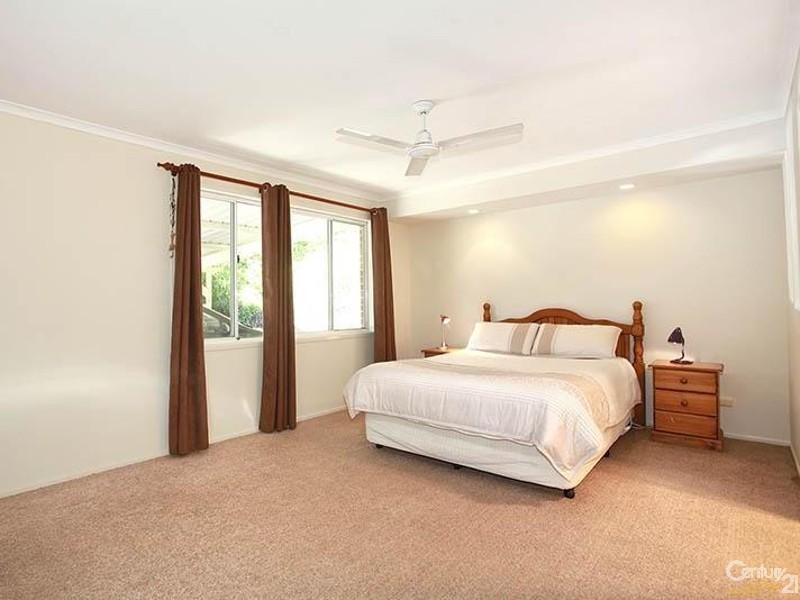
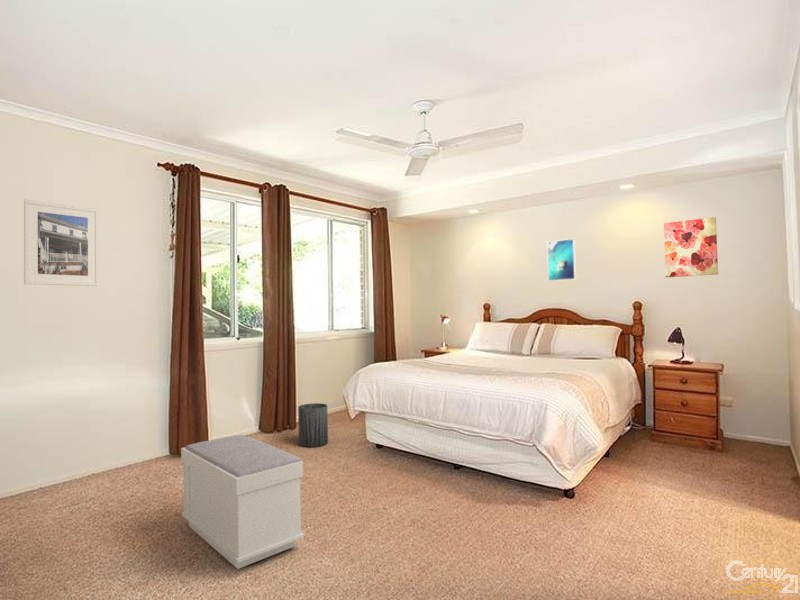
+ bench (239, 491)
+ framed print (63, 244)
+ trash can (313, 424)
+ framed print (561, 260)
+ wall art (690, 248)
